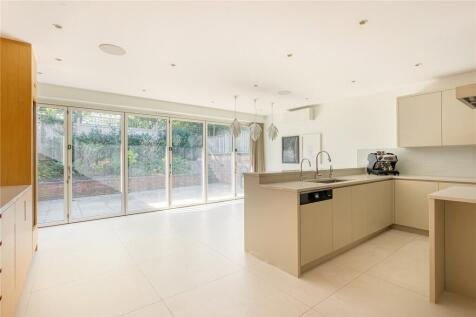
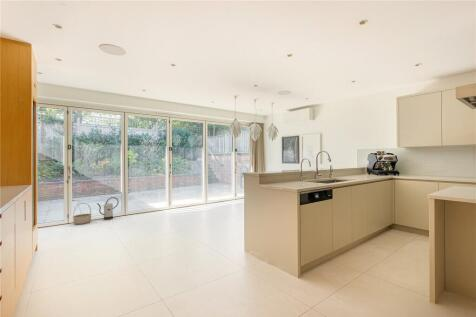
+ basket (82, 214)
+ watering can (107, 208)
